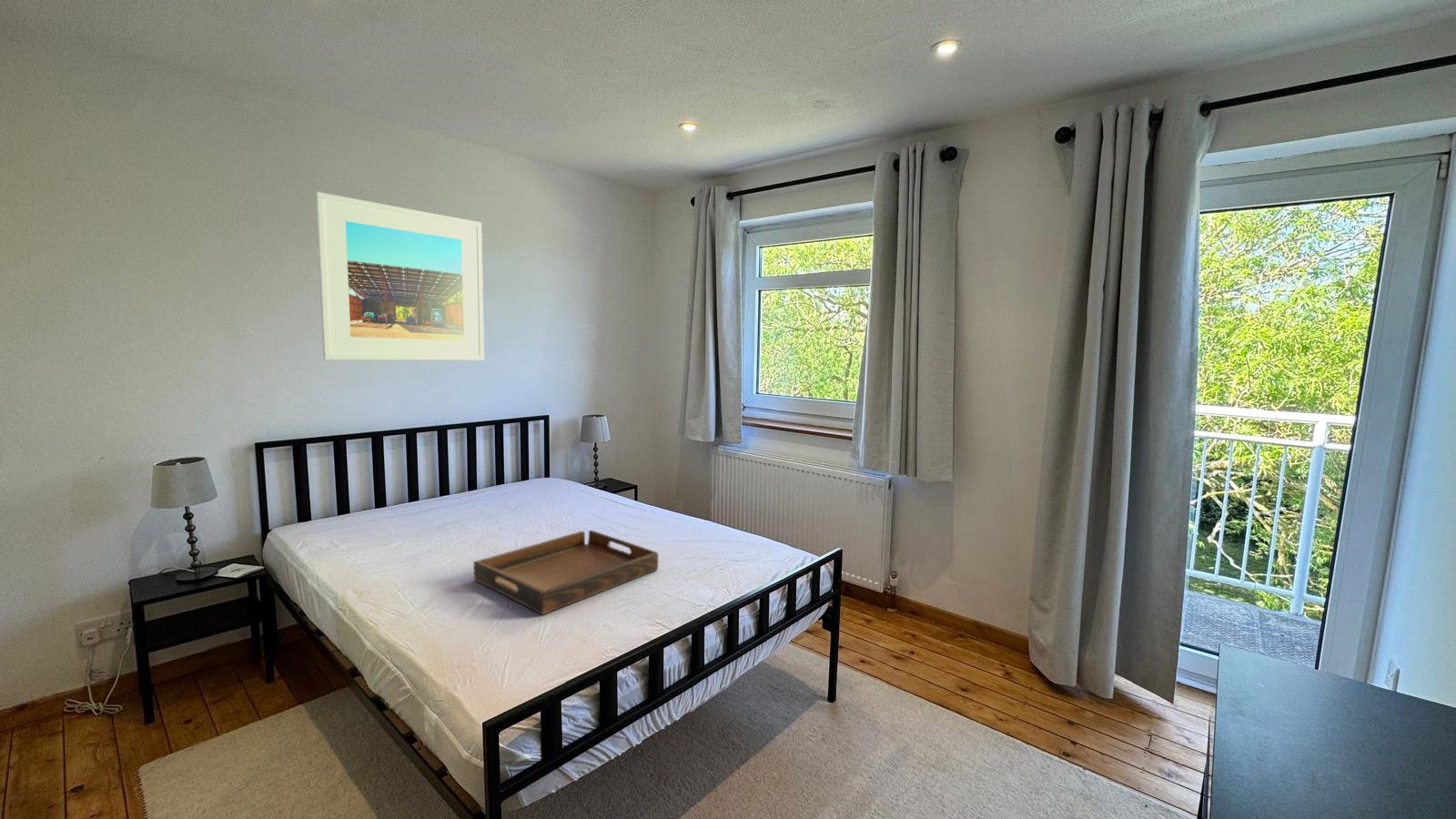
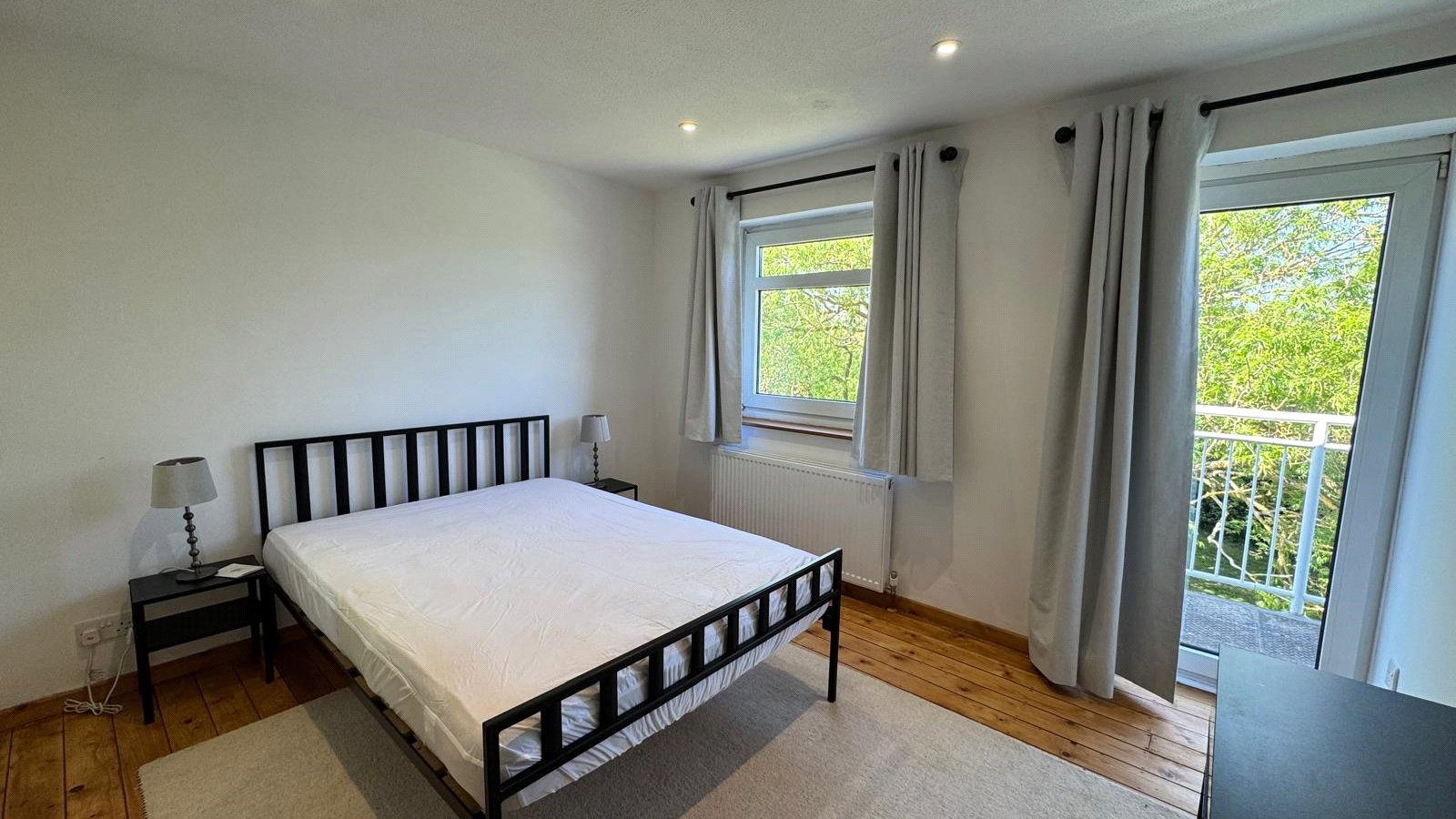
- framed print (409, 285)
- serving tray (569, 565)
